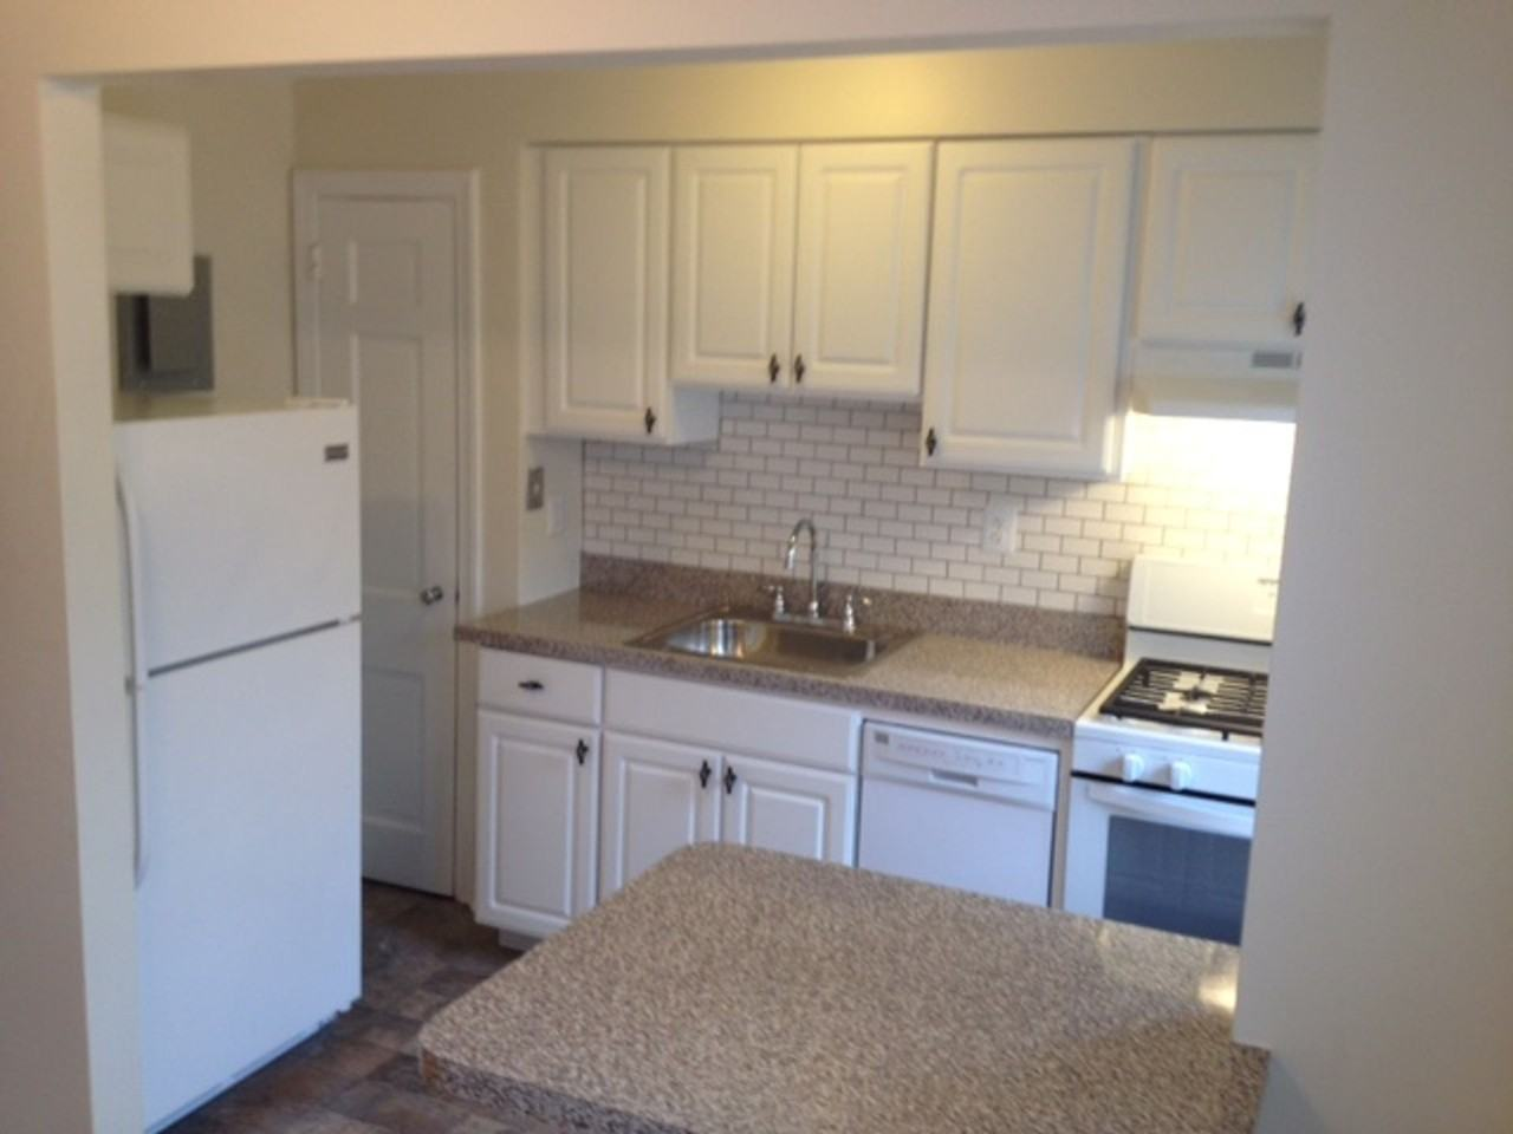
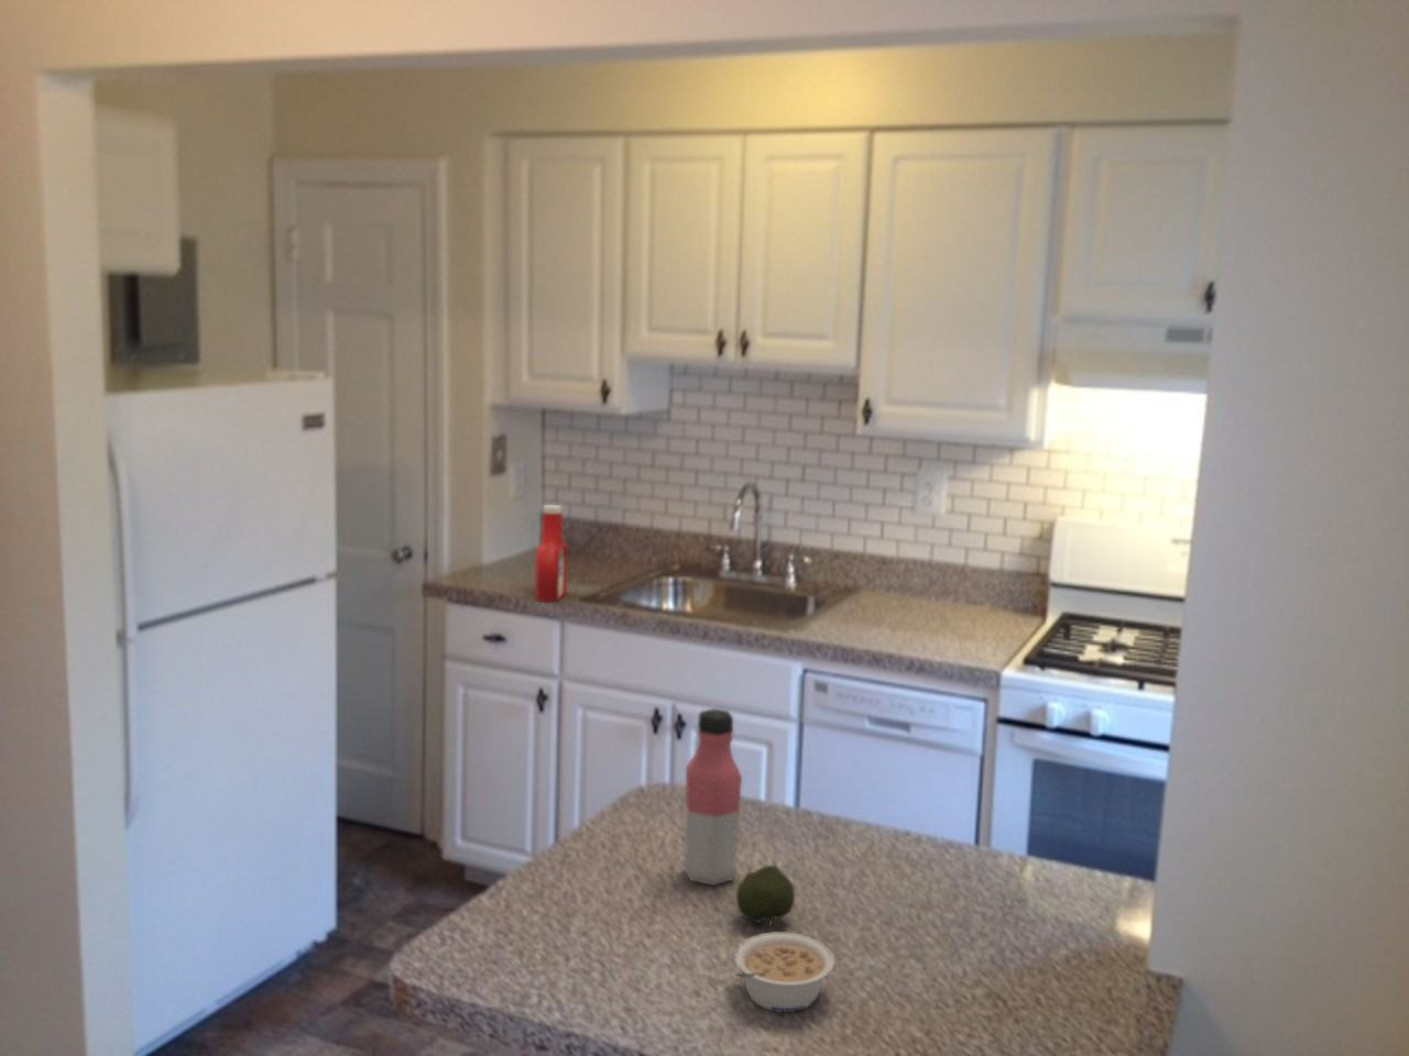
+ water bottle (712, 794)
+ fruit (766, 893)
+ legume (782, 974)
+ soap bottle (551, 551)
